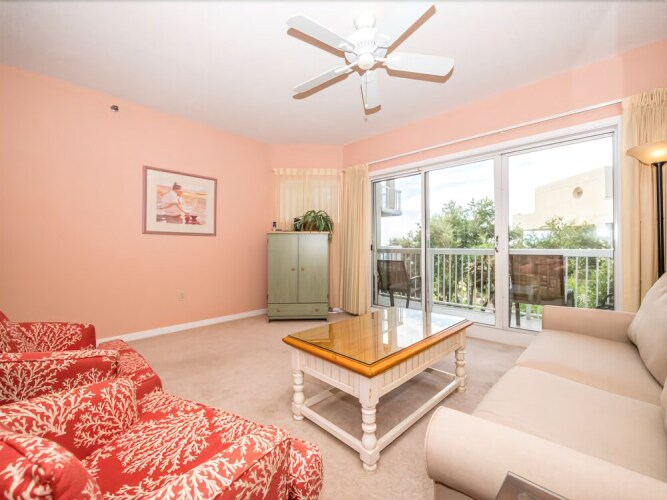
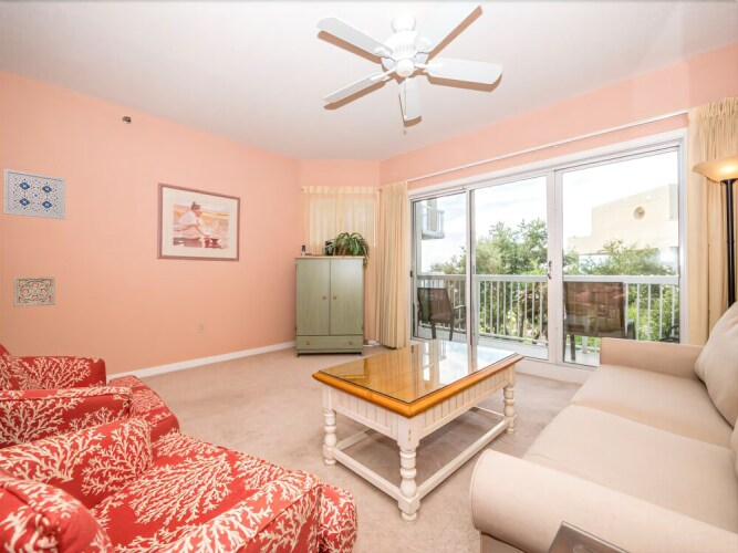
+ wall ornament (35, 291)
+ wall art (35, 195)
